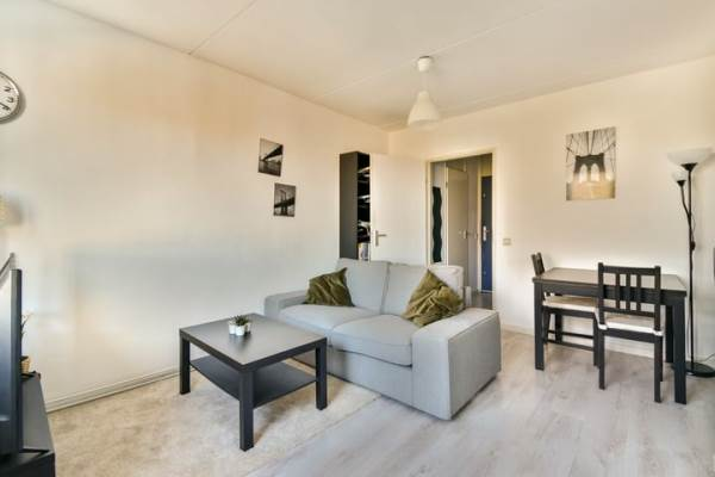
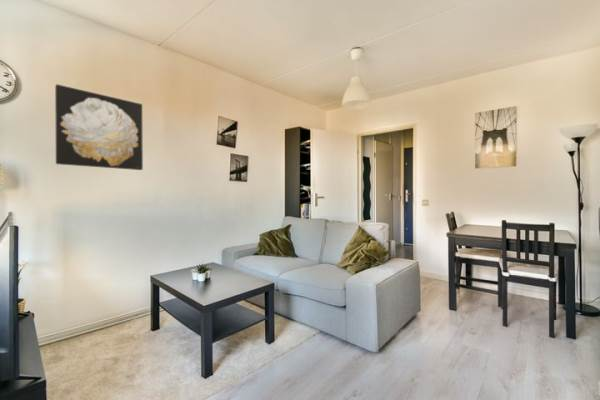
+ wall art (102, 131)
